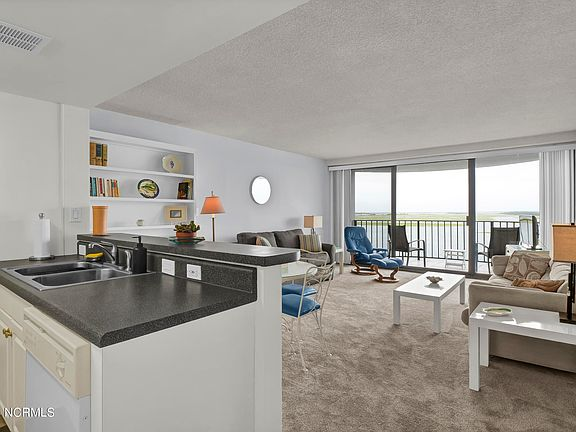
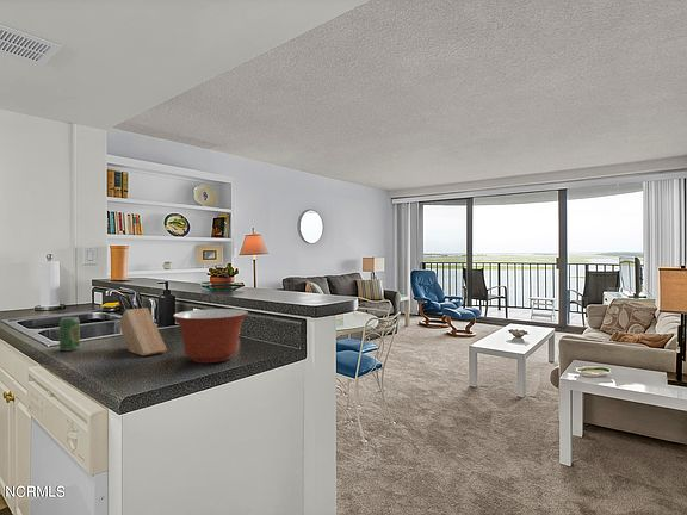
+ beverage can (69, 333)
+ knife block (140, 322)
+ mixing bowl (211, 335)
